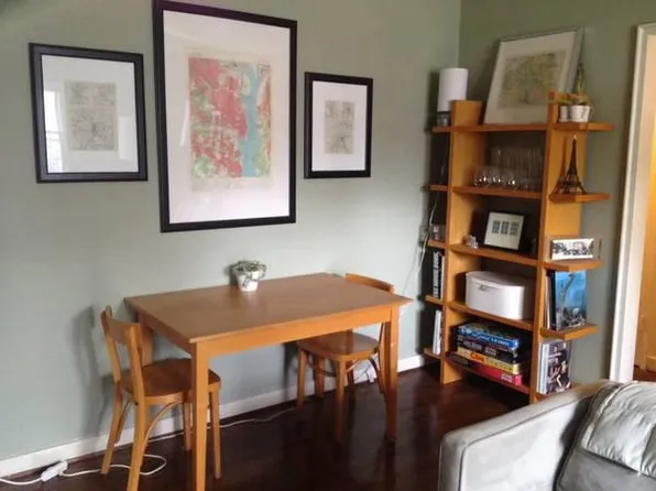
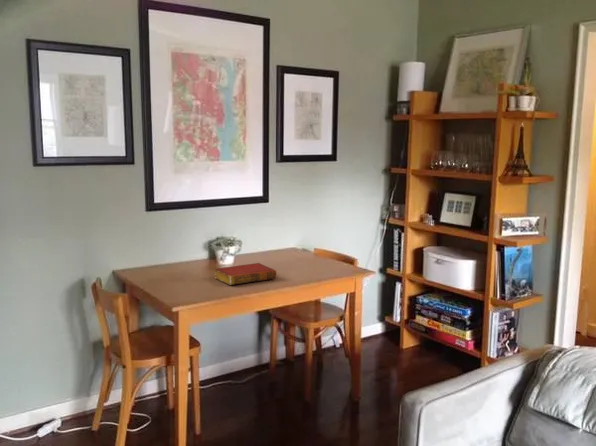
+ book (245, 273)
